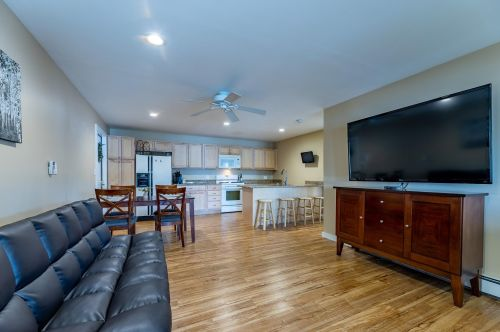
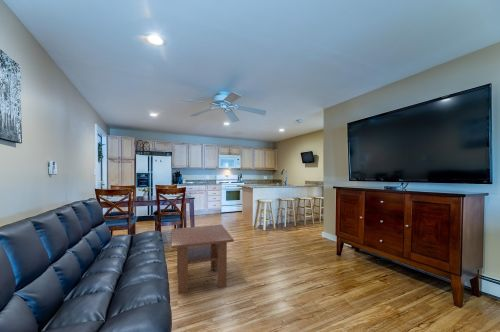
+ coffee table (200, 256)
